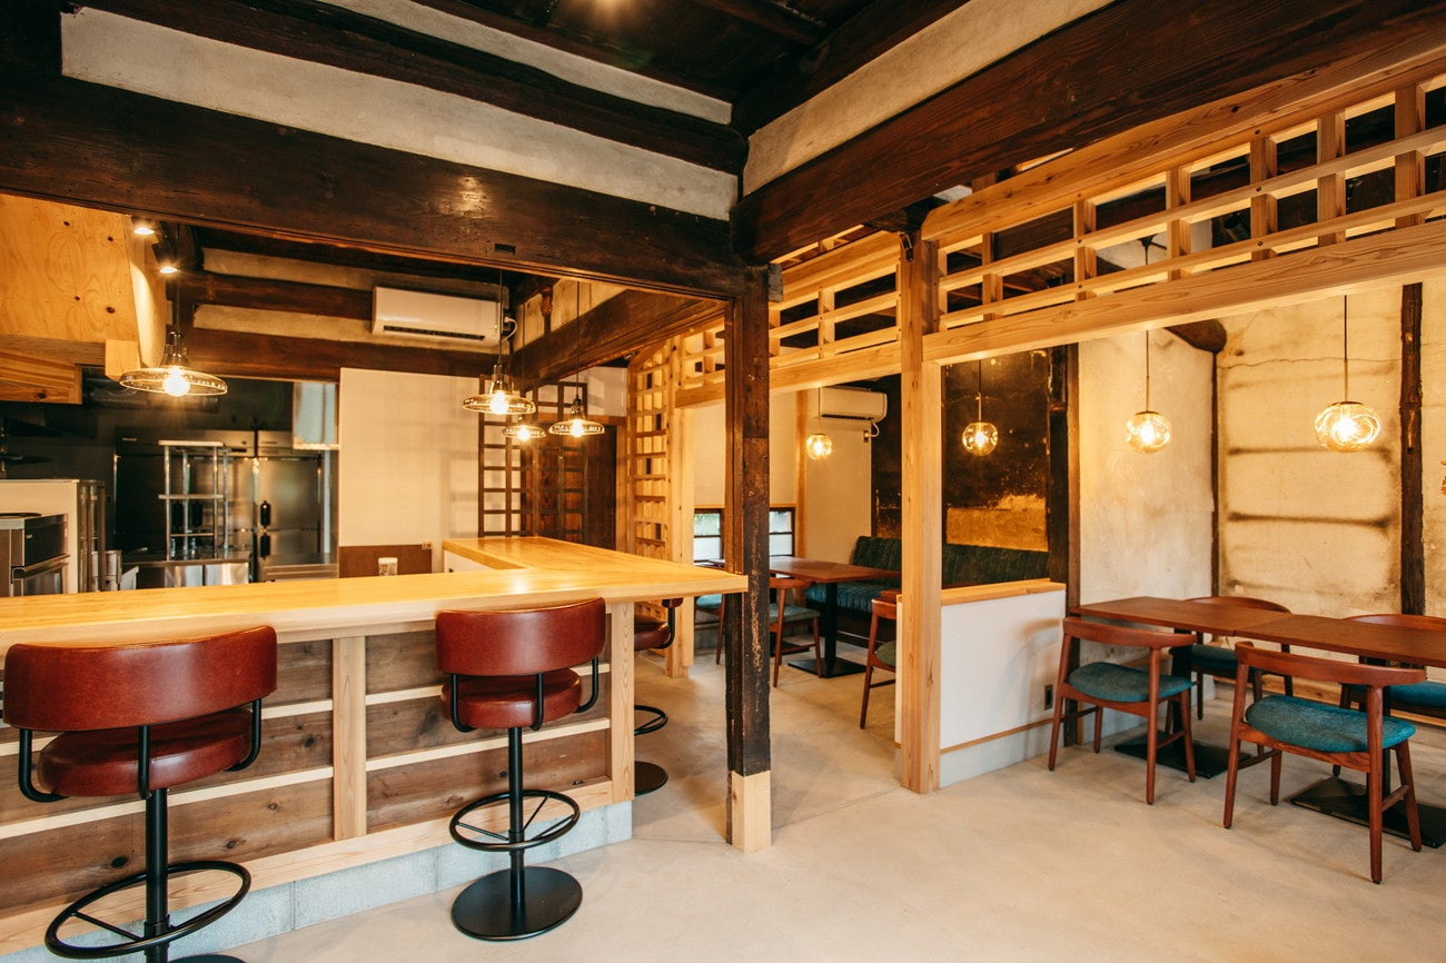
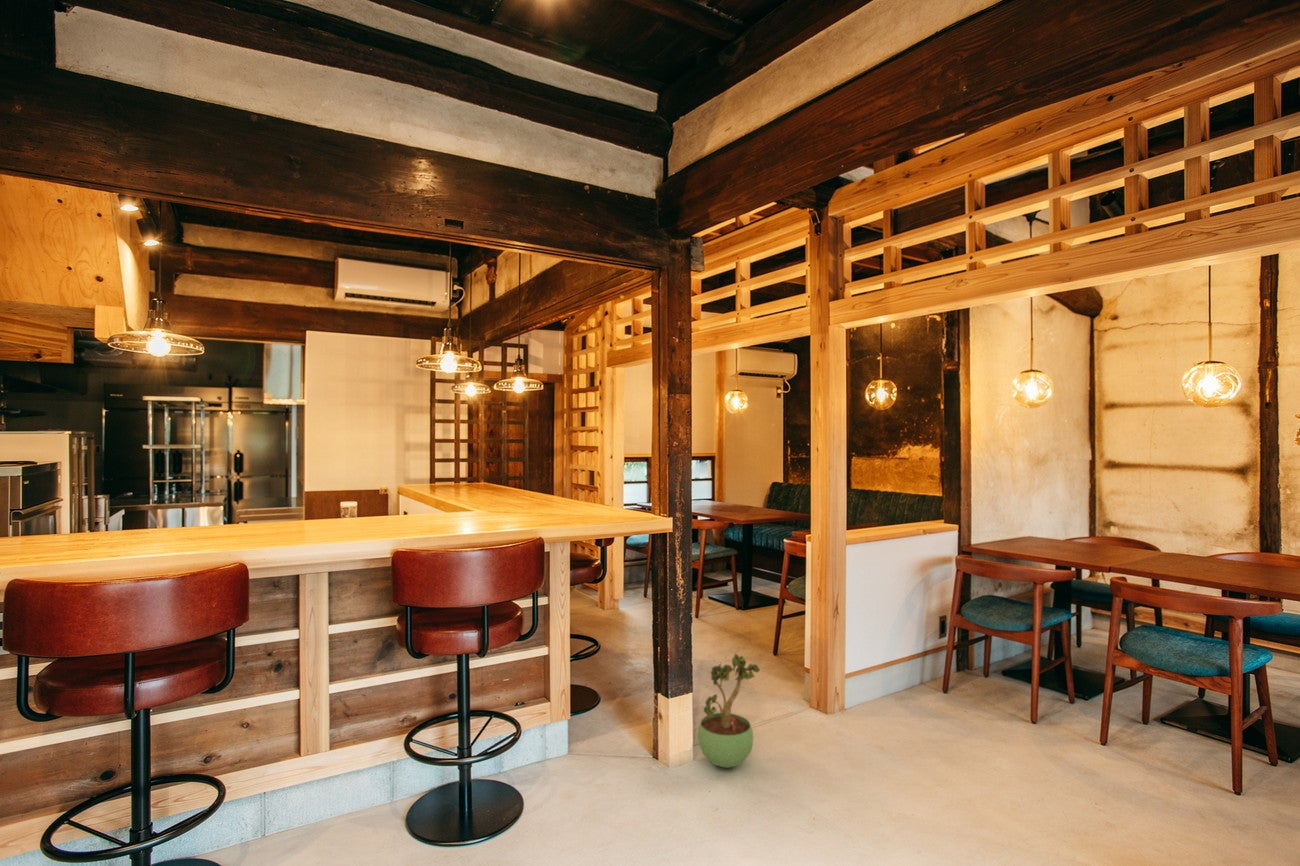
+ potted plant (727, 708)
